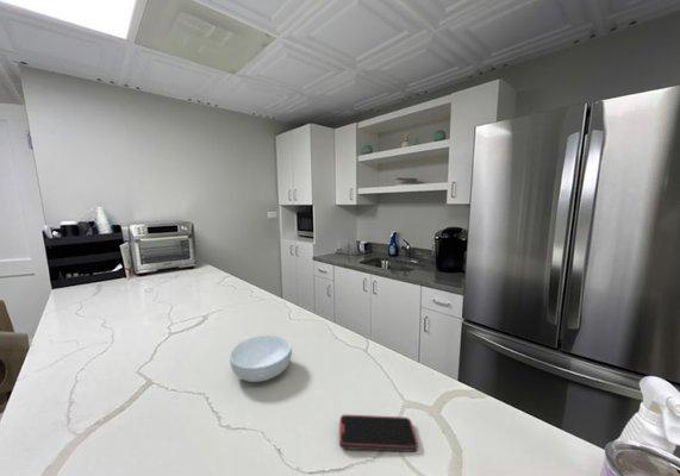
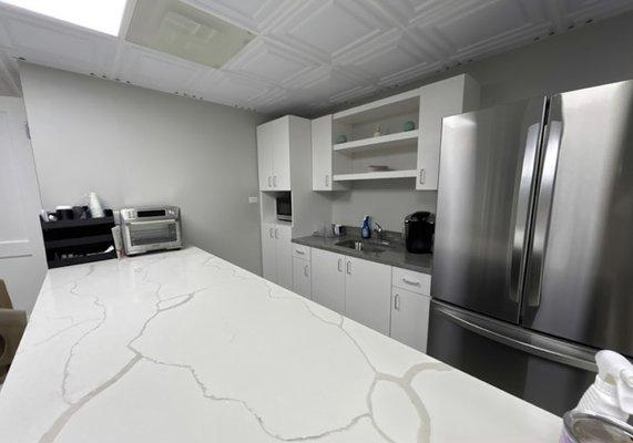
- smartphone (376, 432)
- cereal bowl (262, 359)
